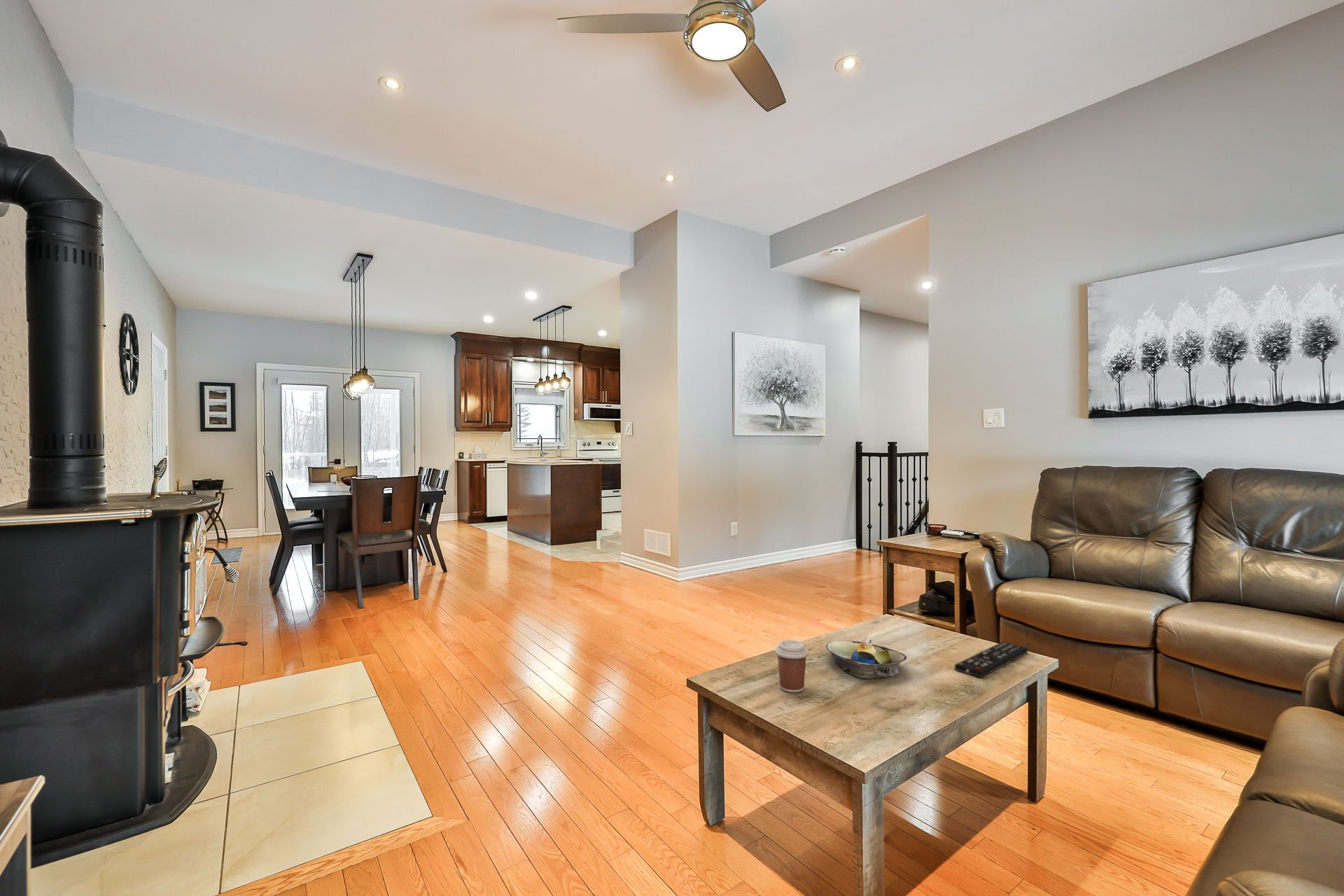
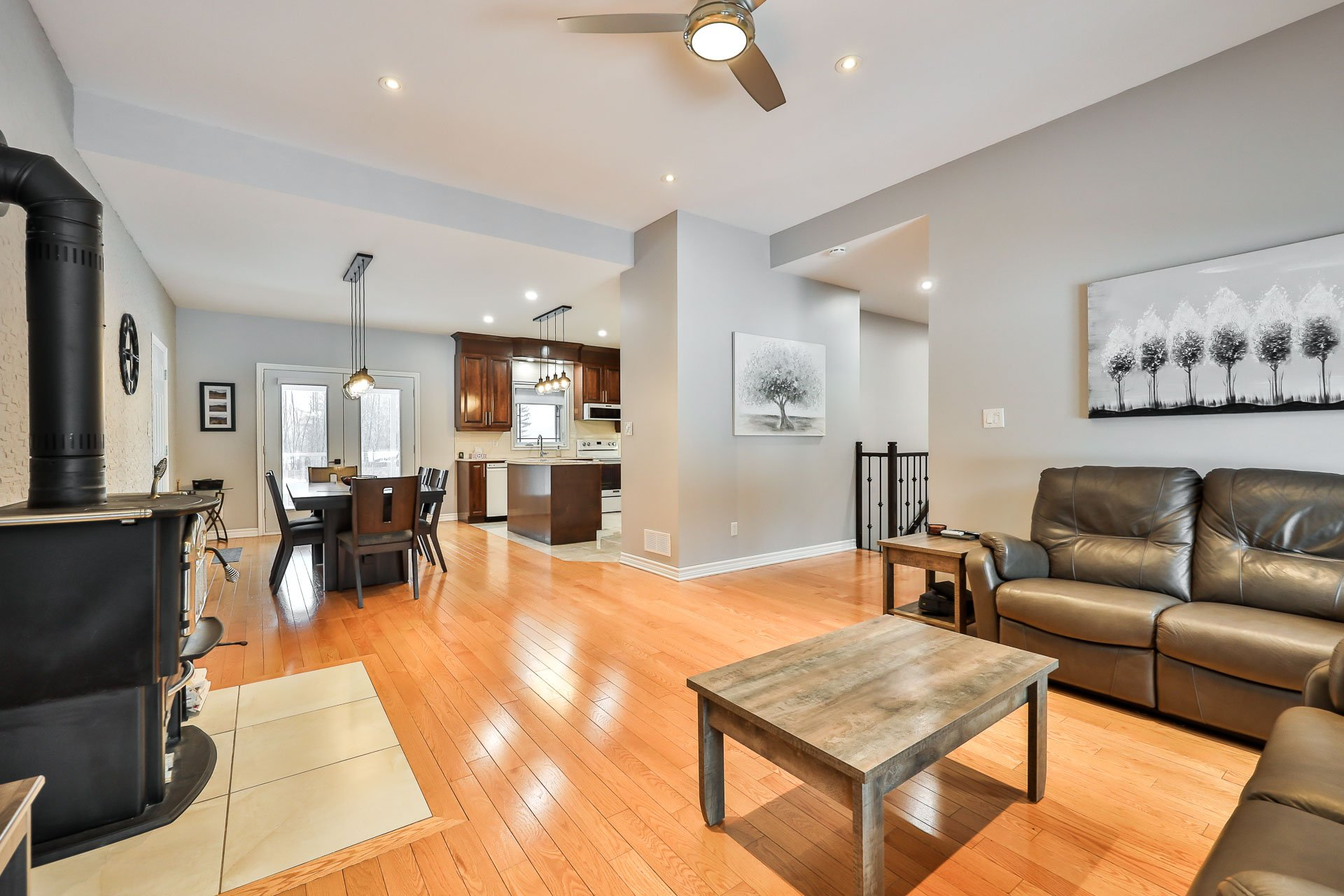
- coffee cup (792, 666)
- decorative bowl (873, 653)
- remote control (992, 657)
